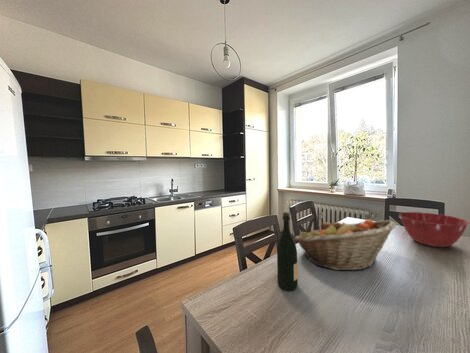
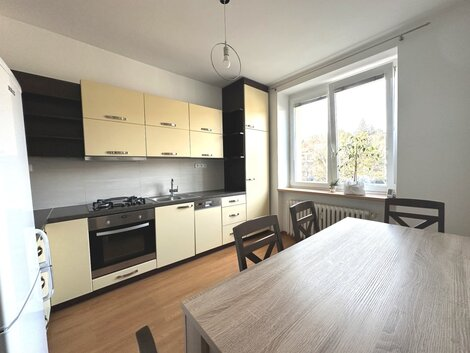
- wine bottle (286, 249)
- mixing bowl (430, 230)
- fruit basket (342, 238)
